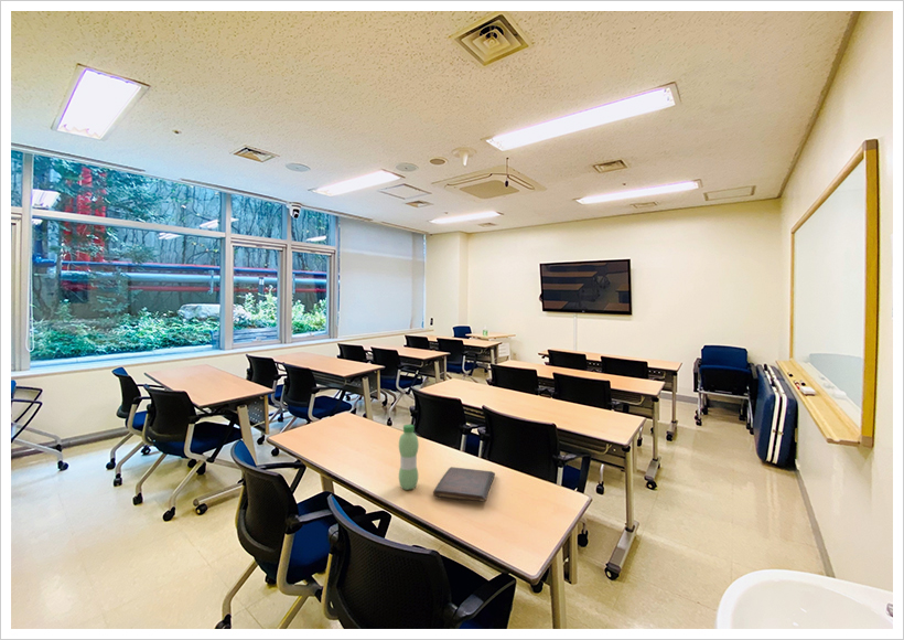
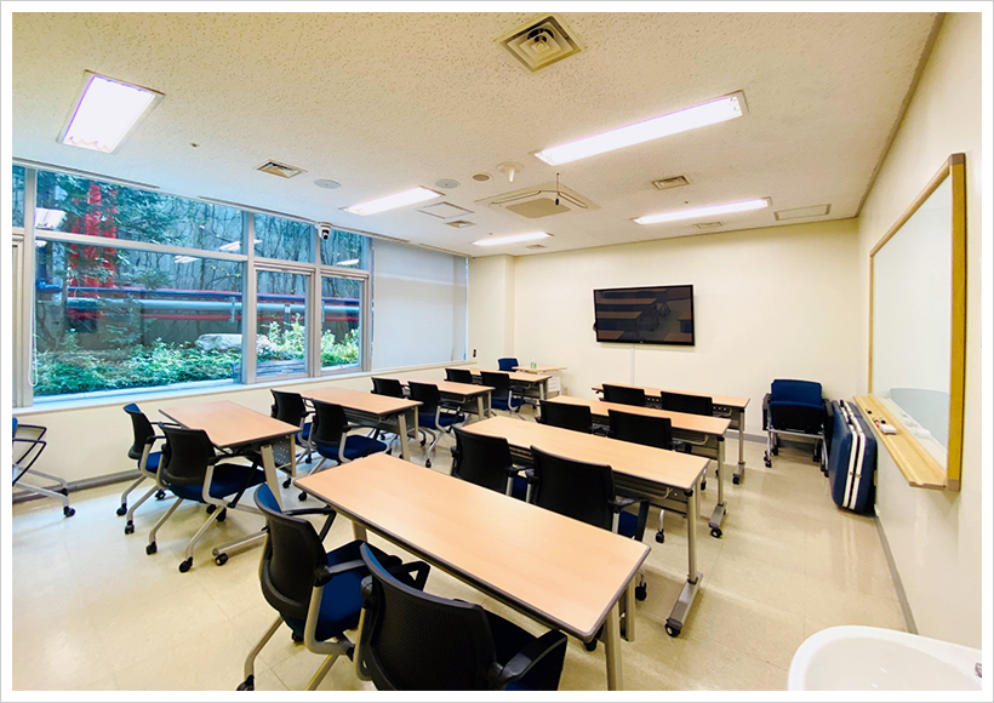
- book (465, 482)
- water bottle (408, 456)
